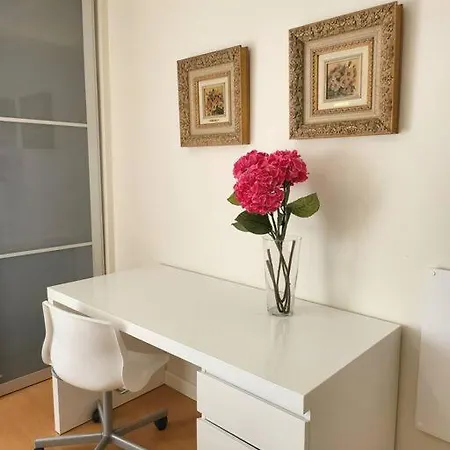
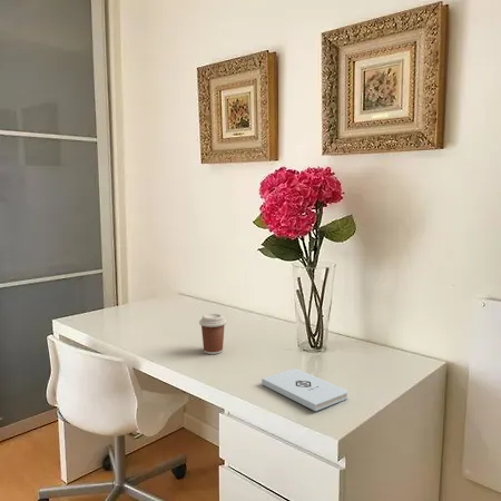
+ notepad (304, 387)
+ coffee cup (213, 333)
